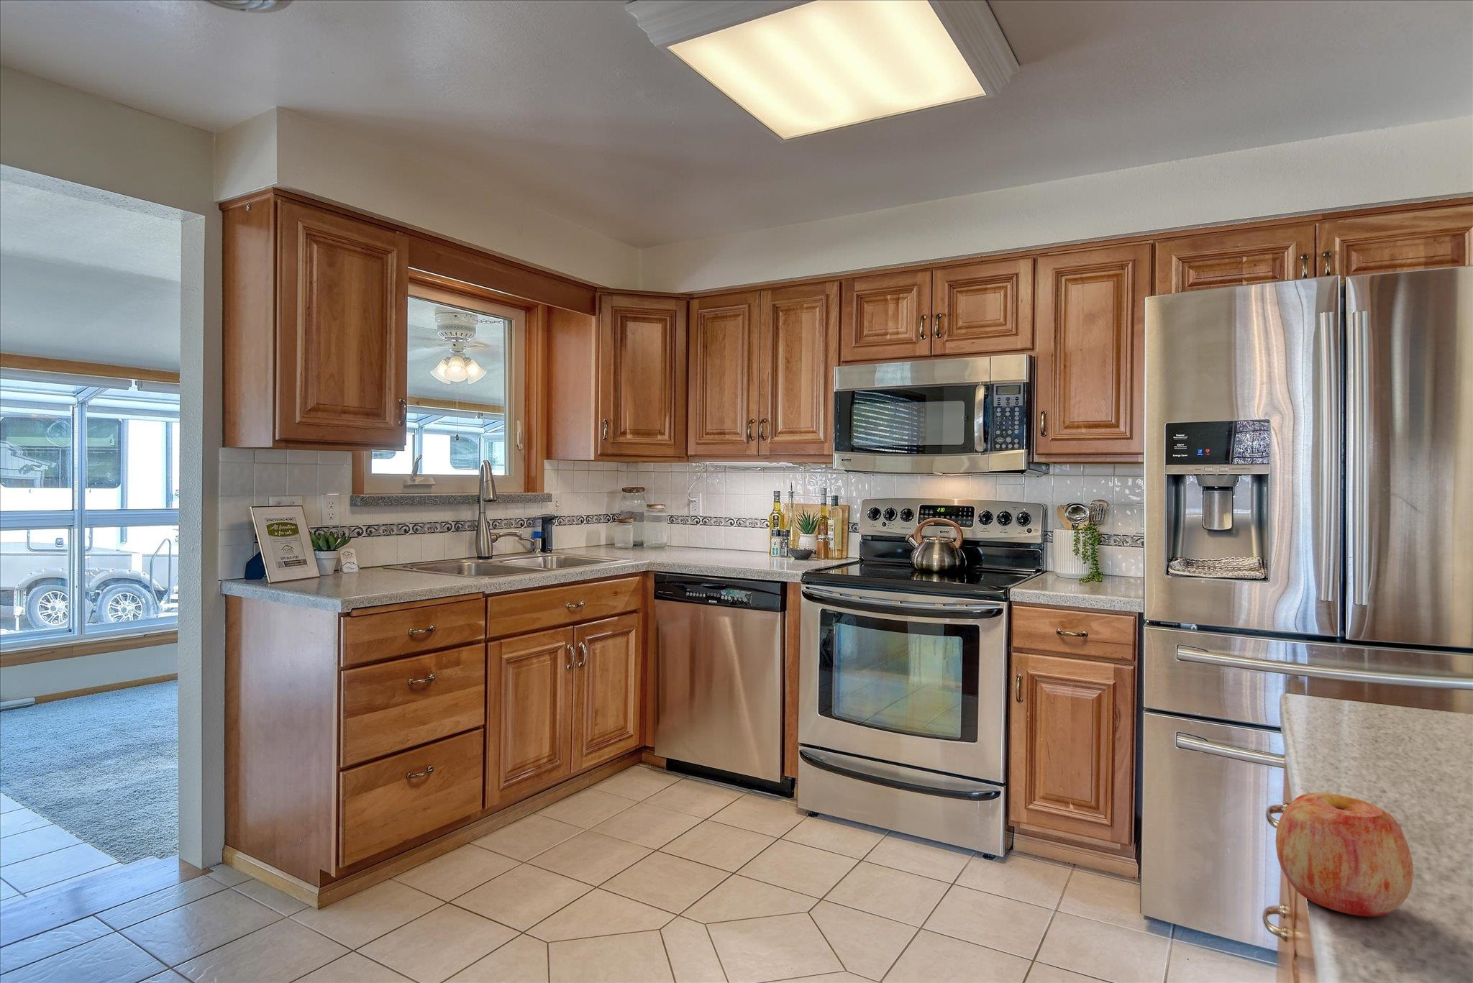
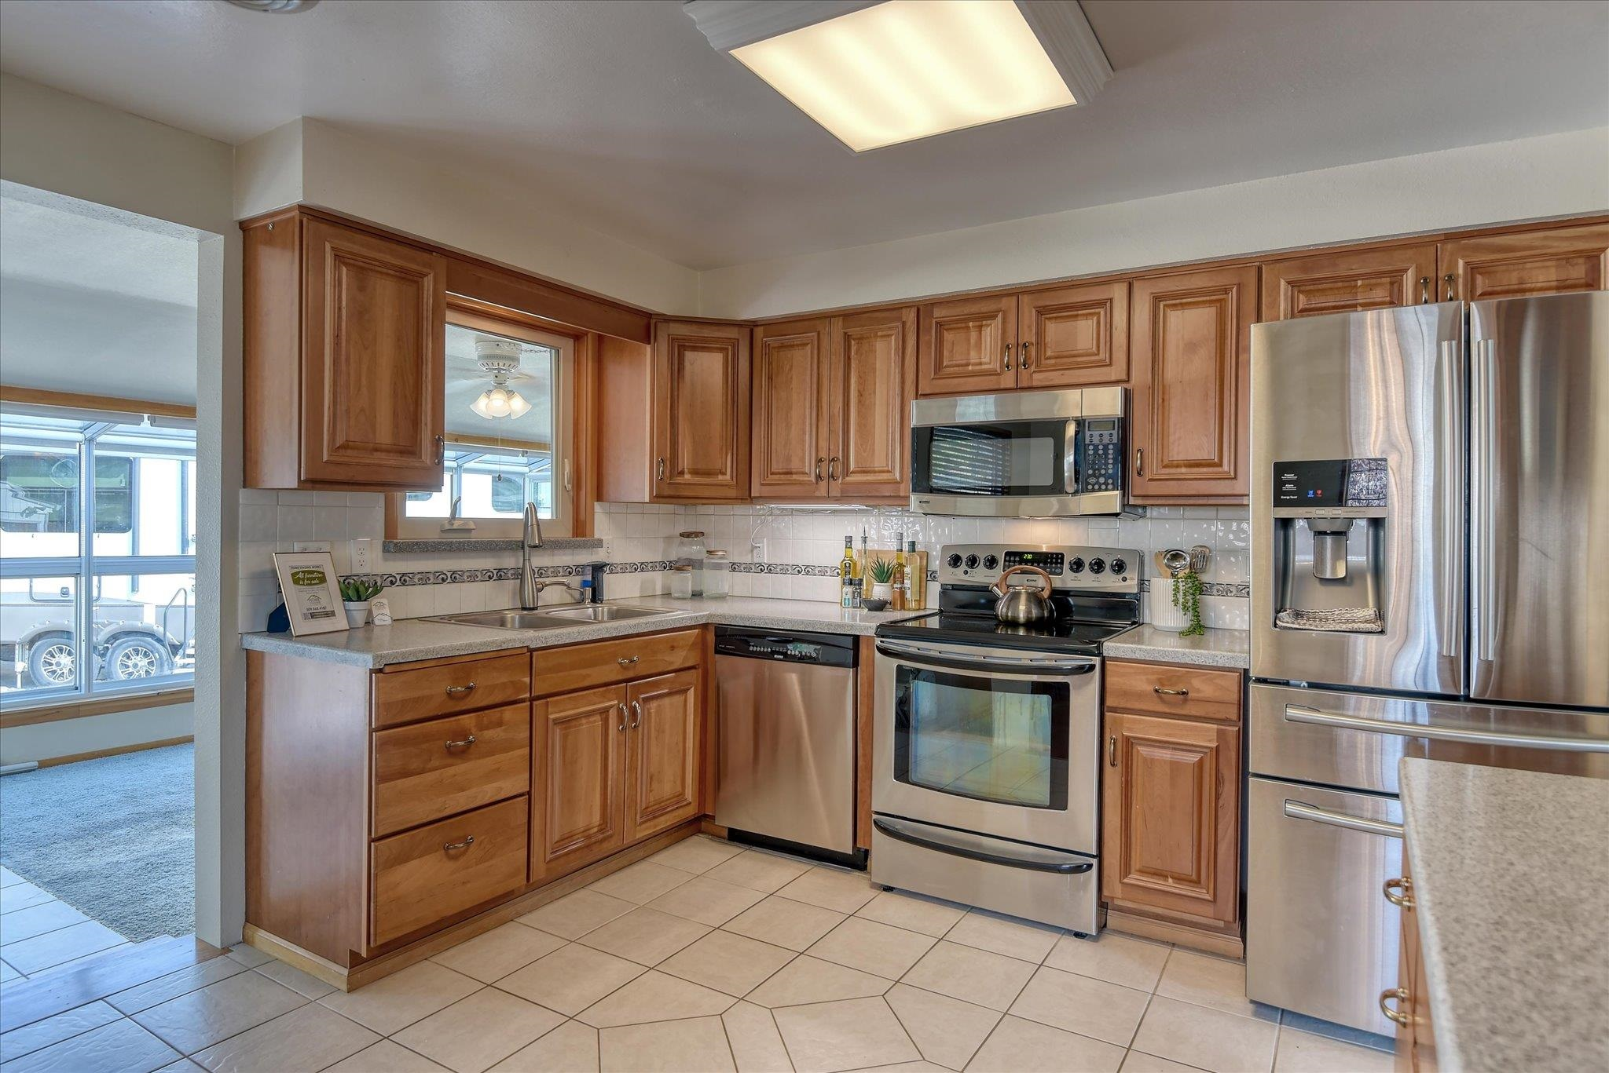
- apple (1341, 850)
